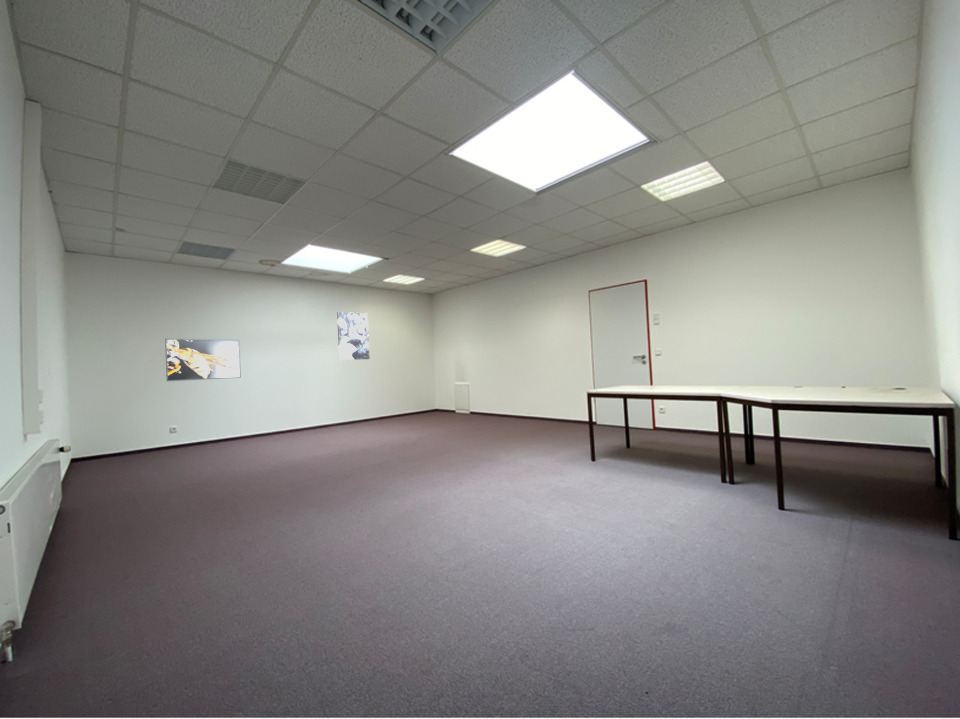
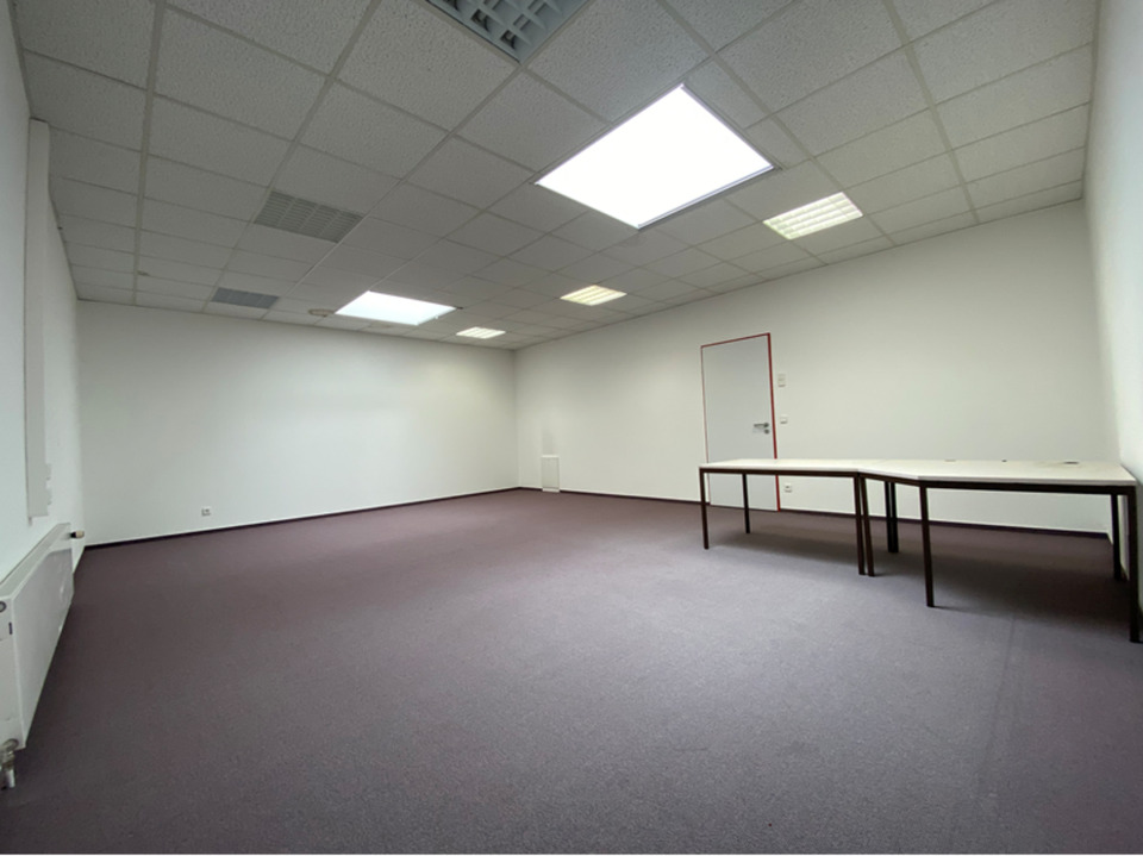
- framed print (205, 359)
- wall art (353, 336)
